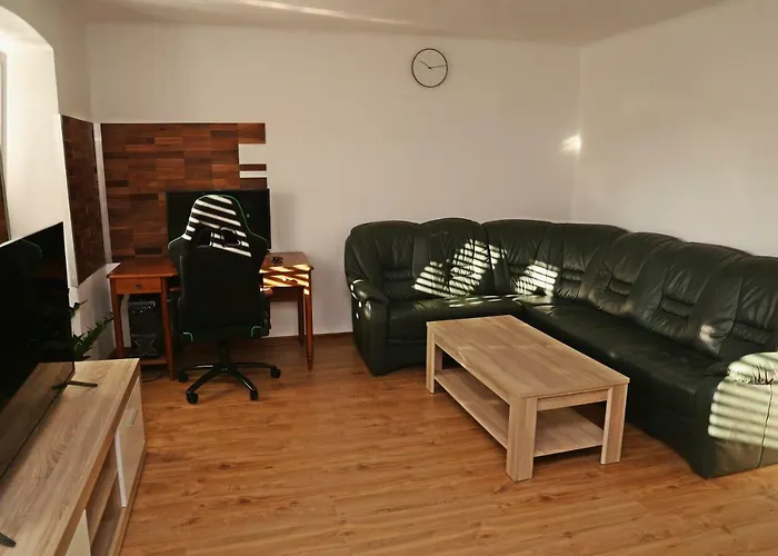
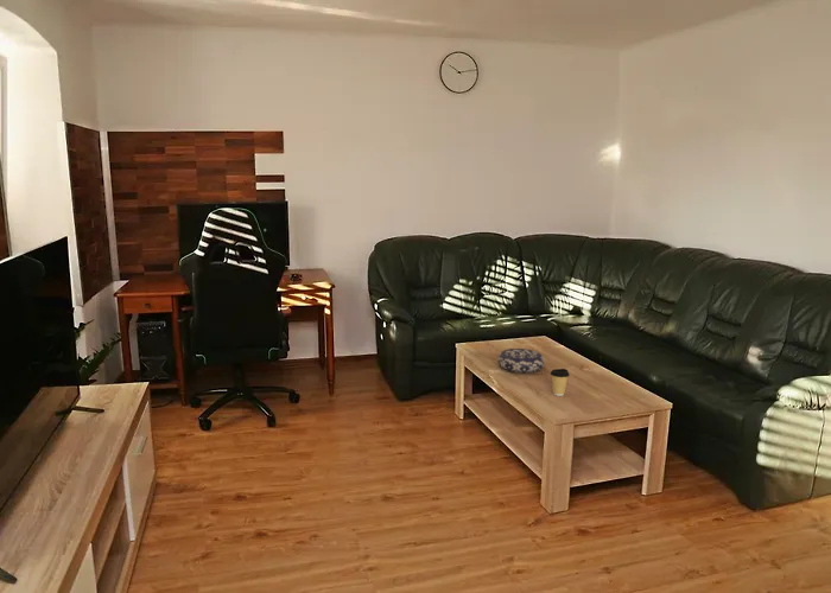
+ decorative bowl (520, 361)
+ coffee cup (559, 382)
